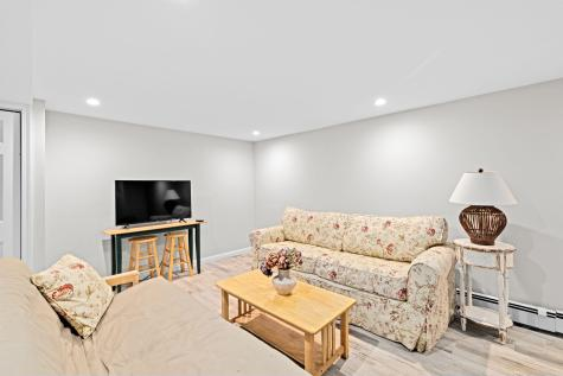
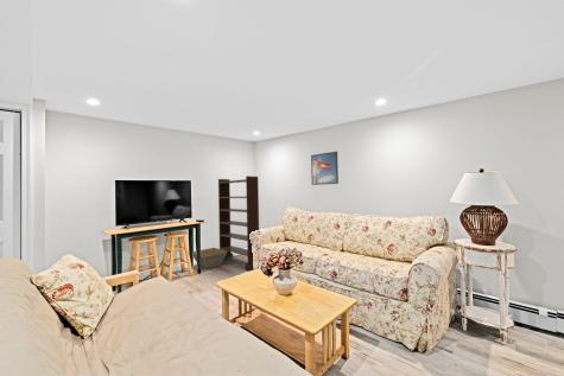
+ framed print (323, 168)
+ bookshelf (237, 222)
+ basket (209, 259)
